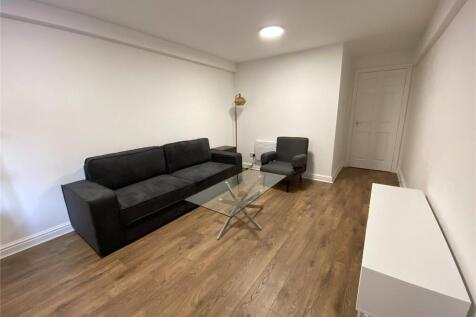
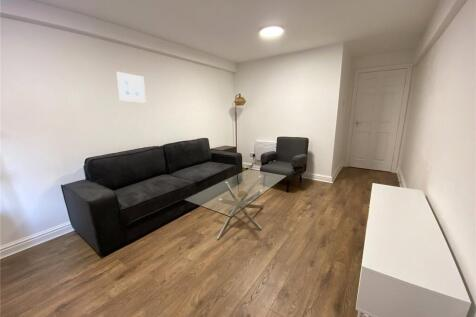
+ wall art (131, 88)
